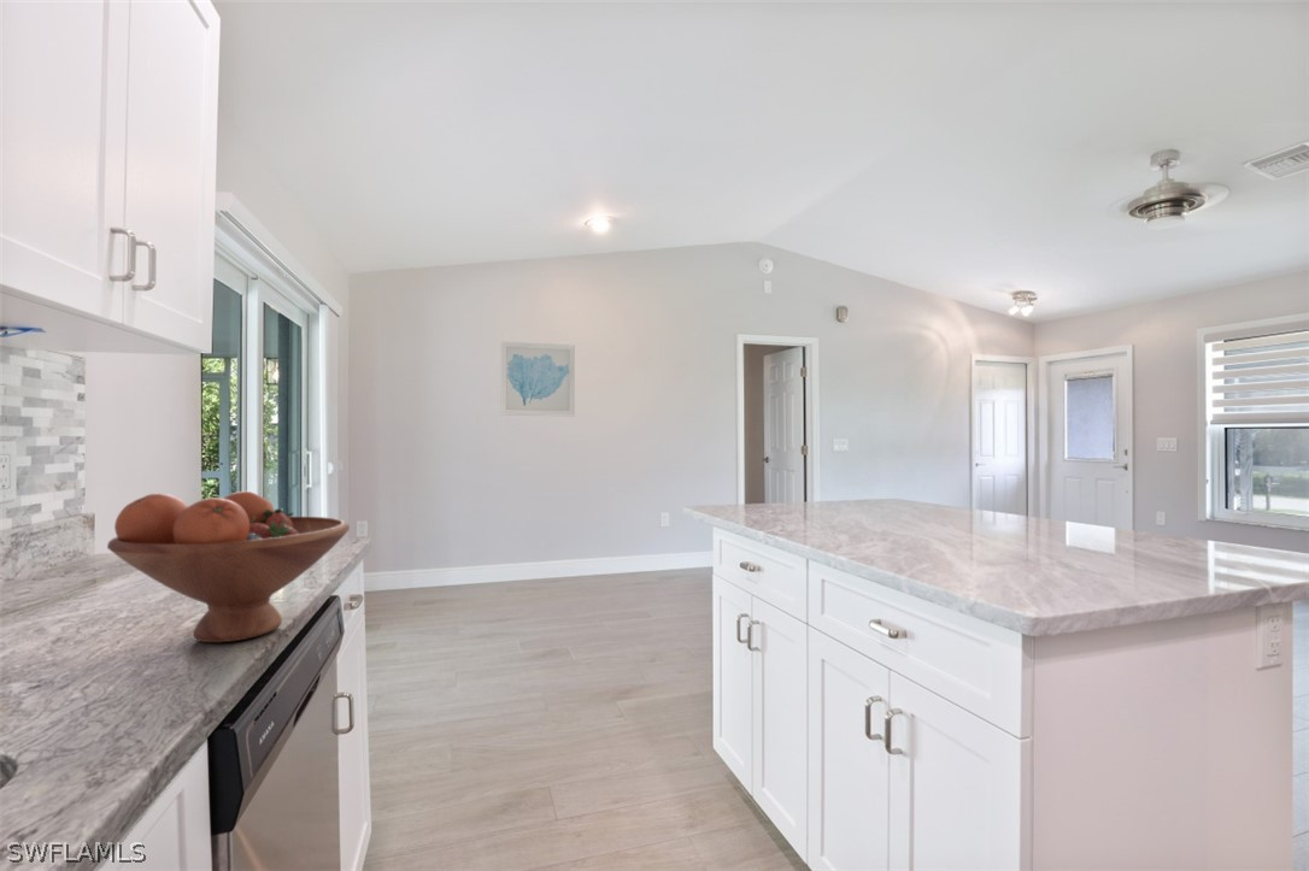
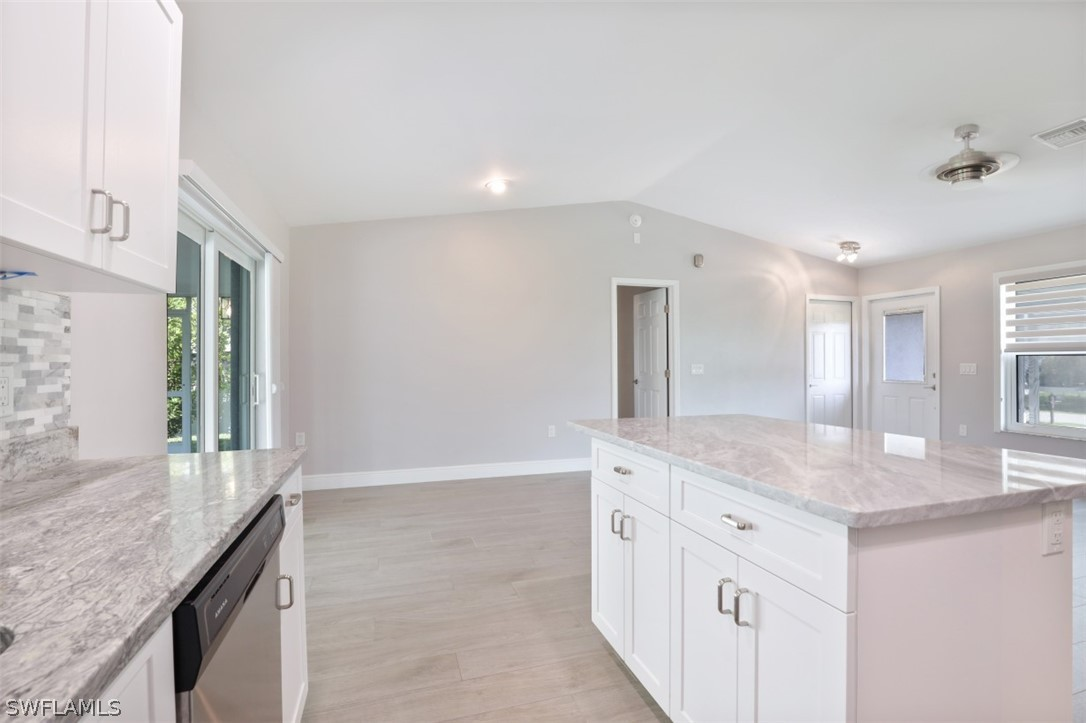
- wall art (538, 379)
- fruit bowl (240, 560)
